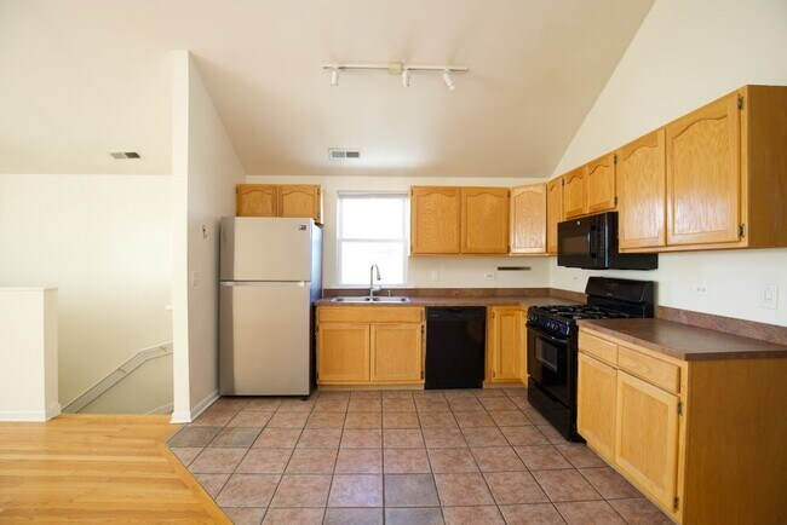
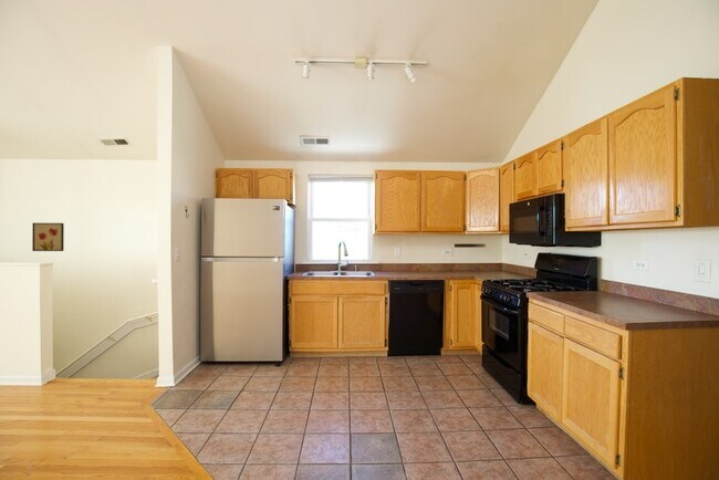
+ wall art (49, 237)
